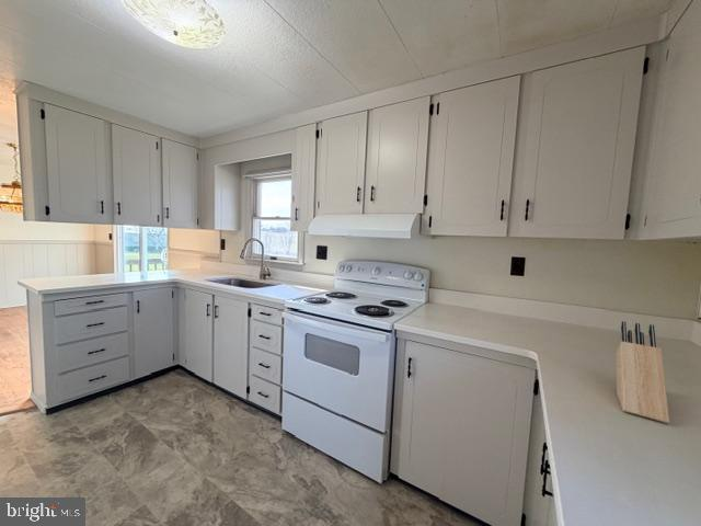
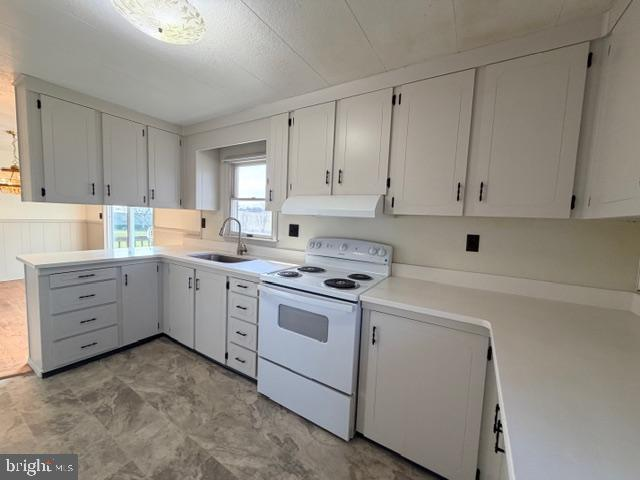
- knife block (640, 364)
